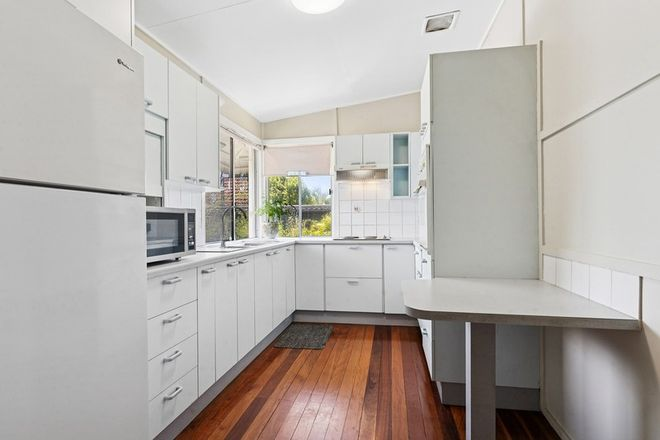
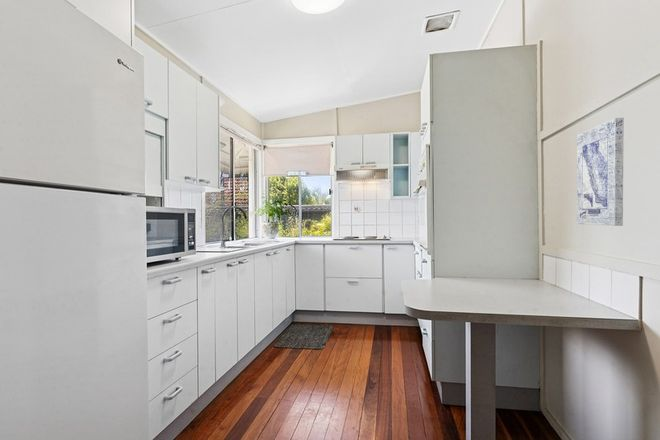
+ wall art (597, 176)
